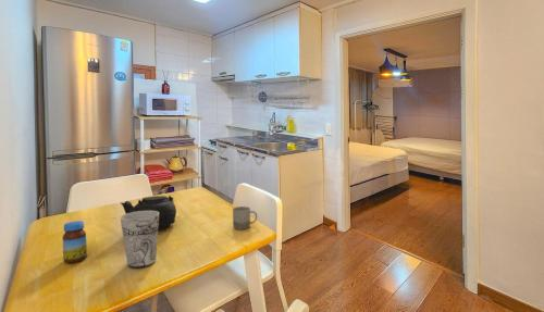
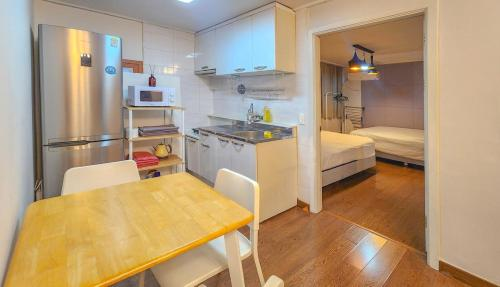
- cup (140, 238)
- cup (245, 216)
- teapot (149, 210)
- jar (74, 240)
